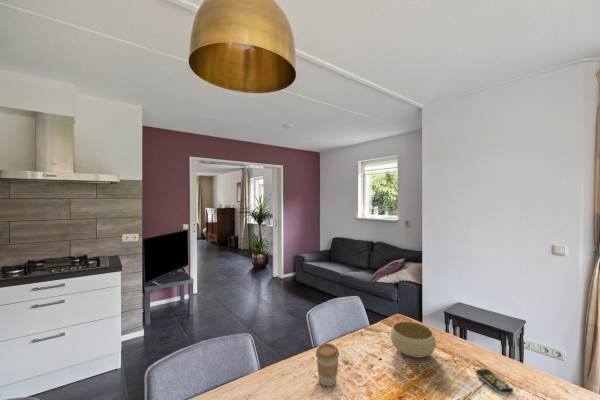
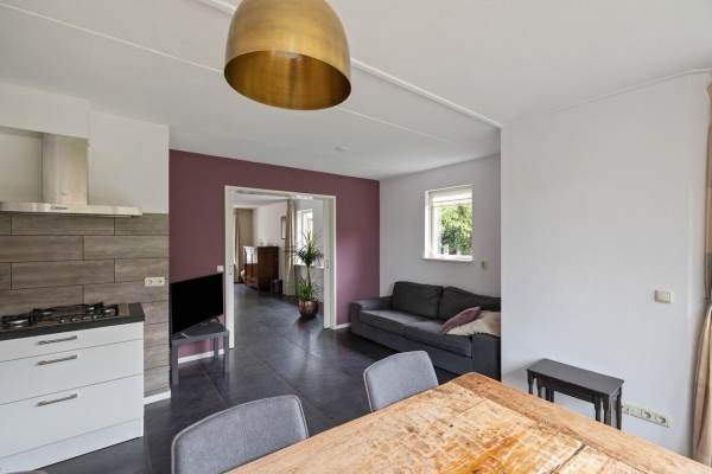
- remote control (493, 380)
- coffee cup (327, 363)
- bowl (412, 340)
